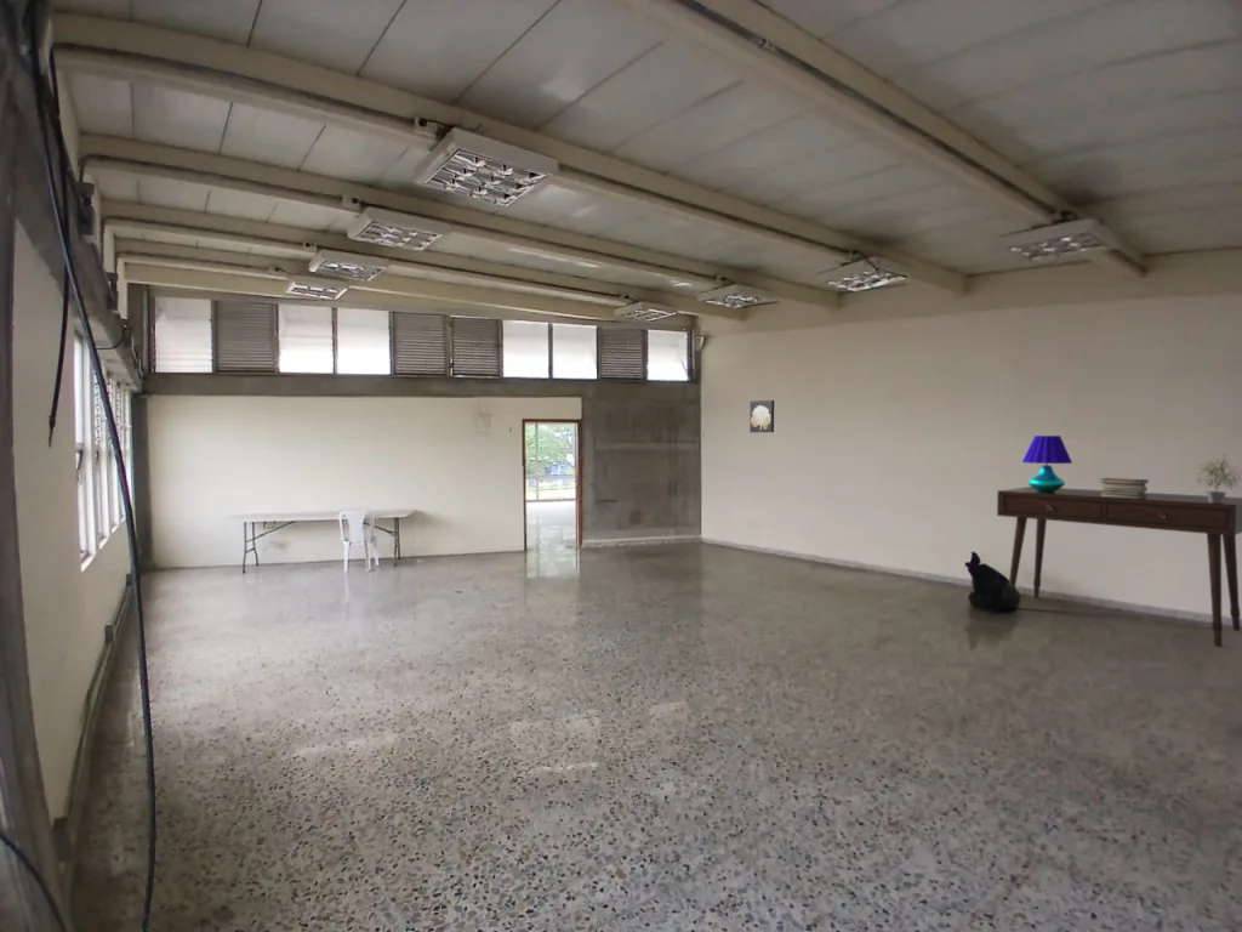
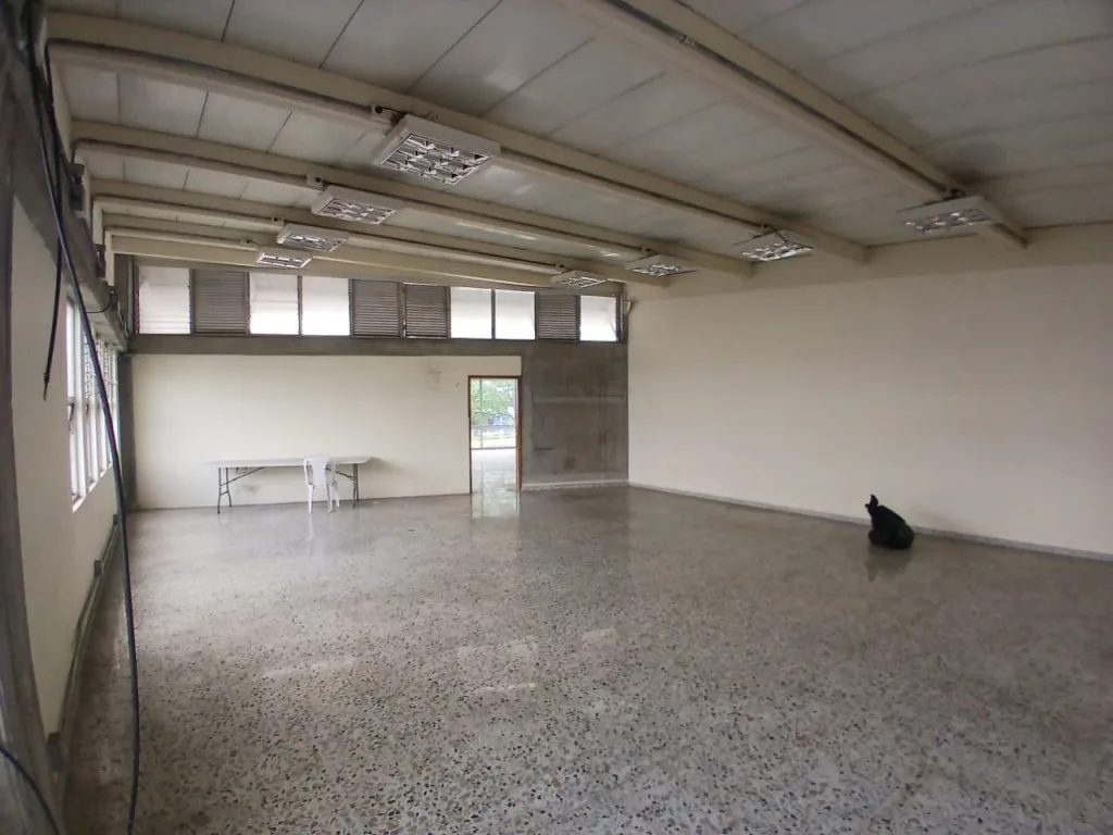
- desk (1119, 525)
- potted plant (1218, 477)
- table lamp (1047, 464)
- book stack (1123, 488)
- wall art (762, 416)
